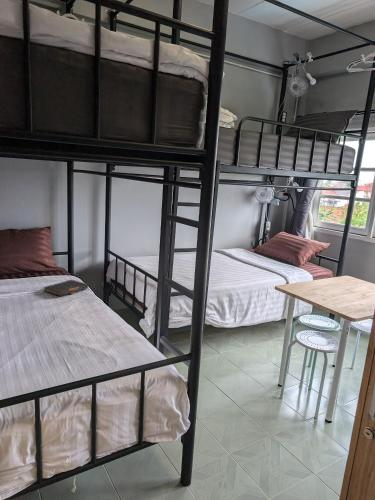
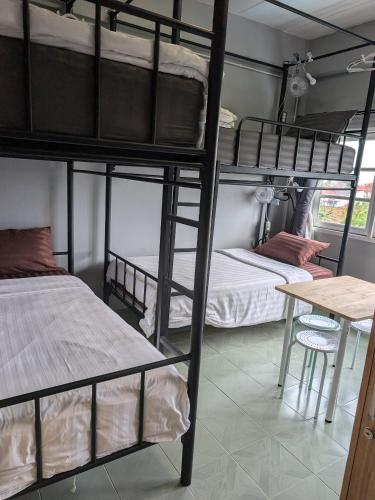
- book (66, 287)
